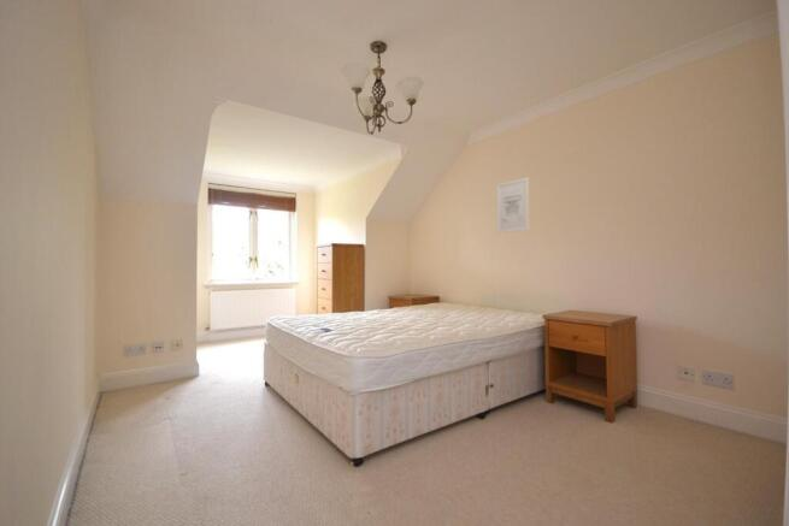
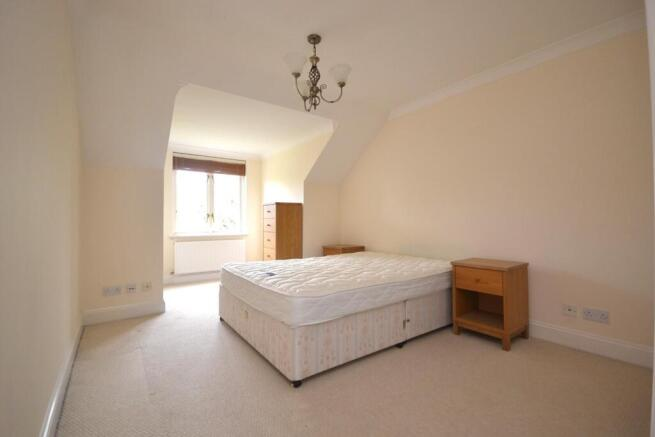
- wall art (512, 206)
